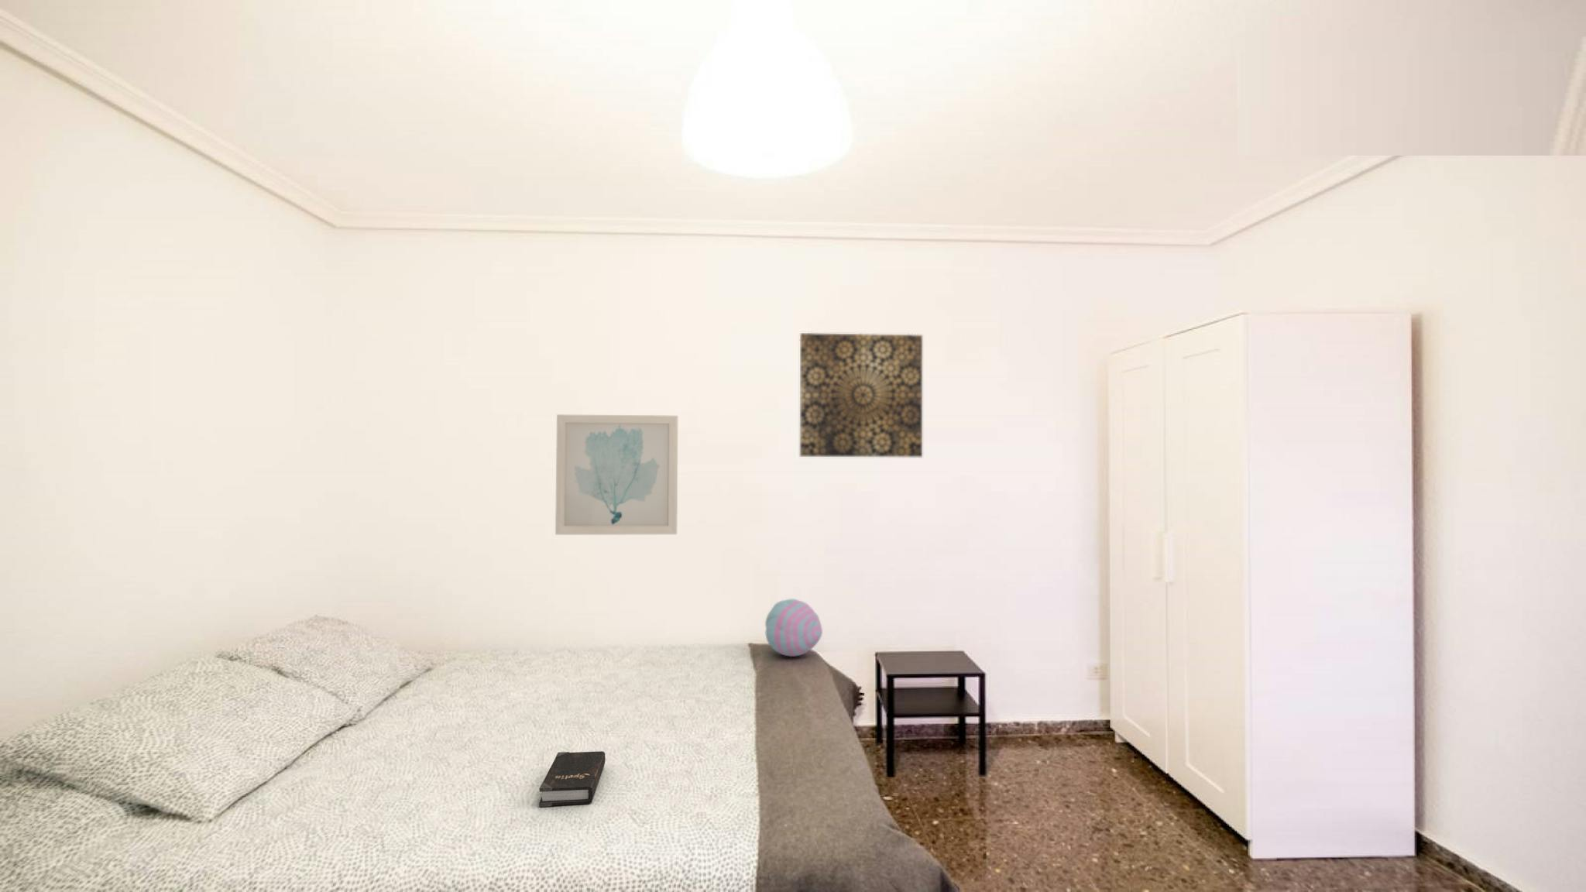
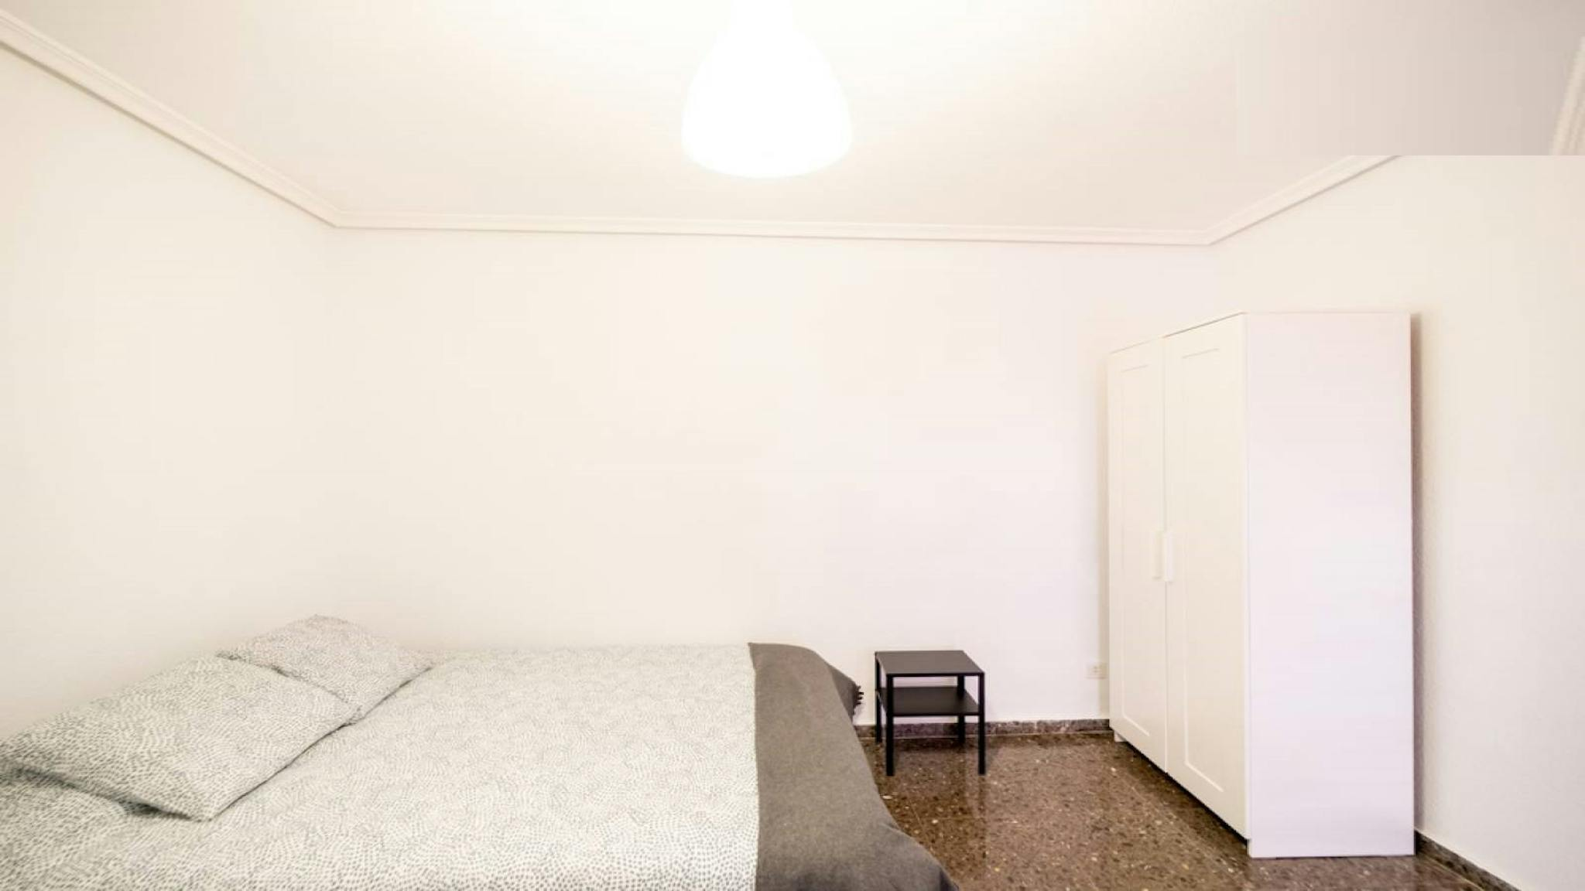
- hardback book (574, 777)
- cushion (793, 627)
- wall art (862, 395)
- wall art (618, 475)
